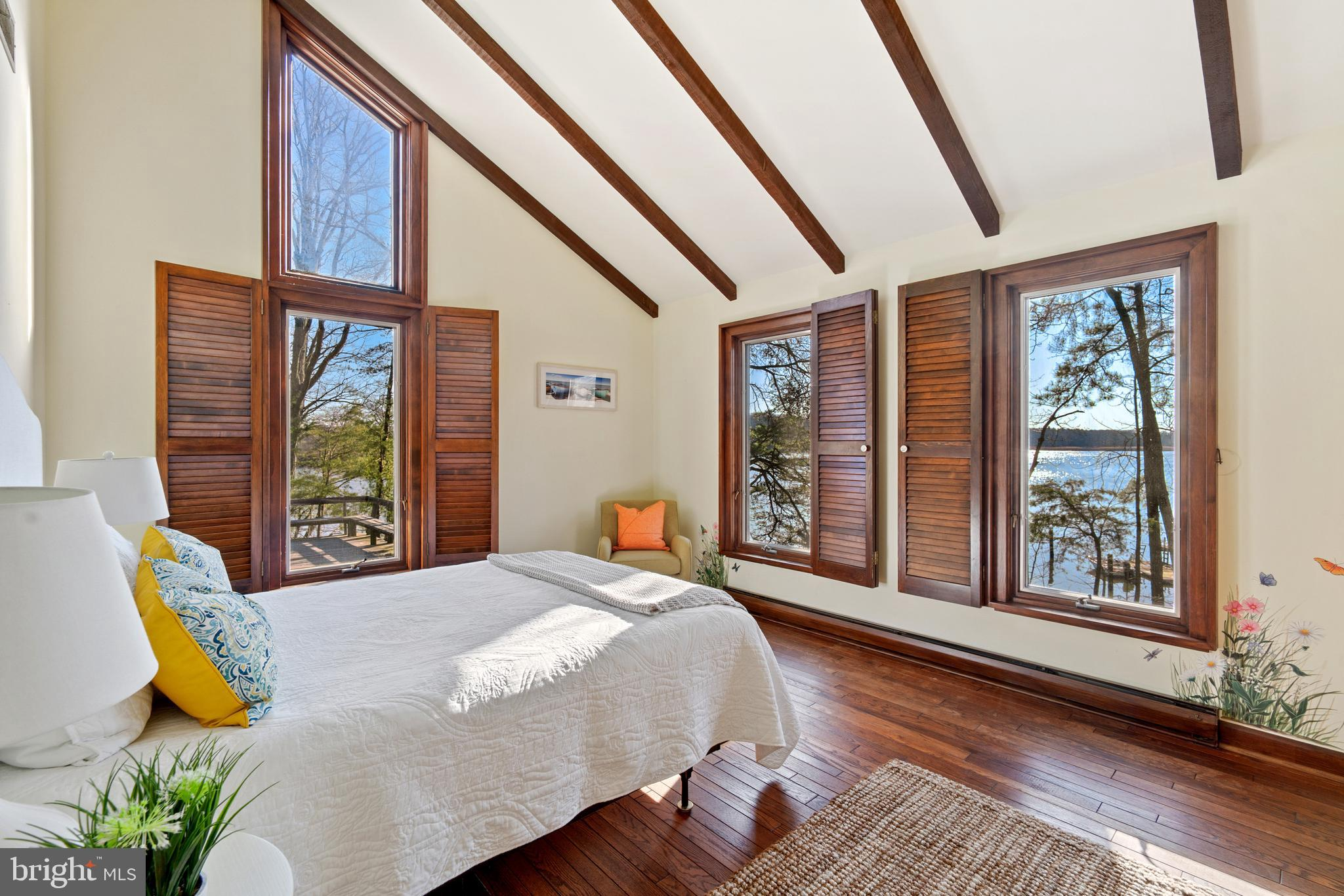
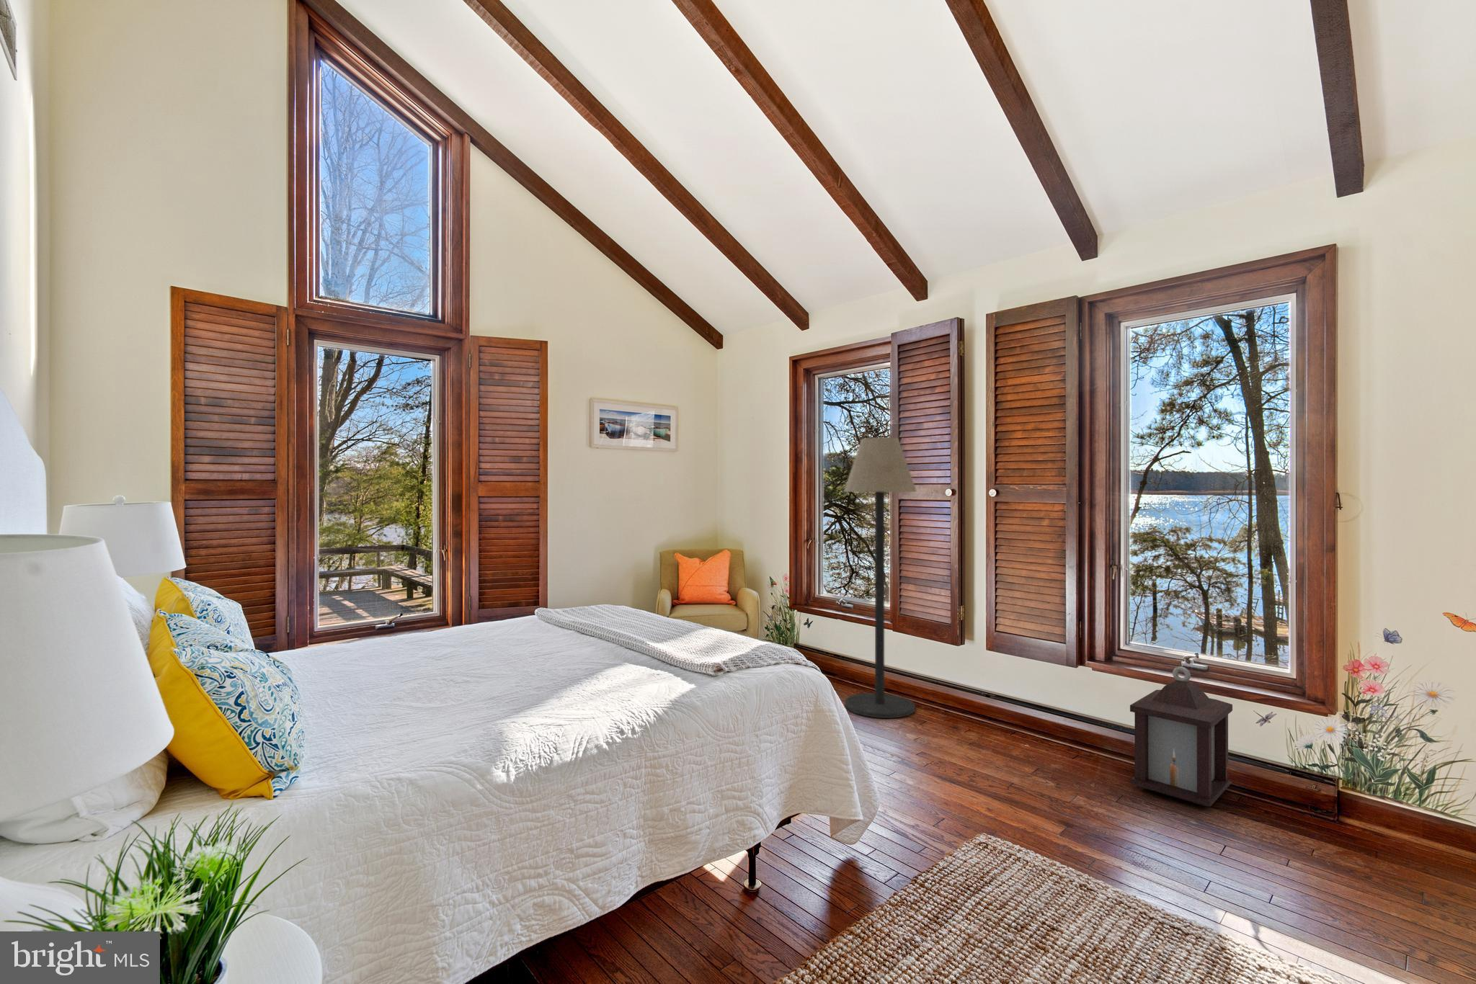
+ floor lamp (880, 572)
+ lantern (1182, 727)
